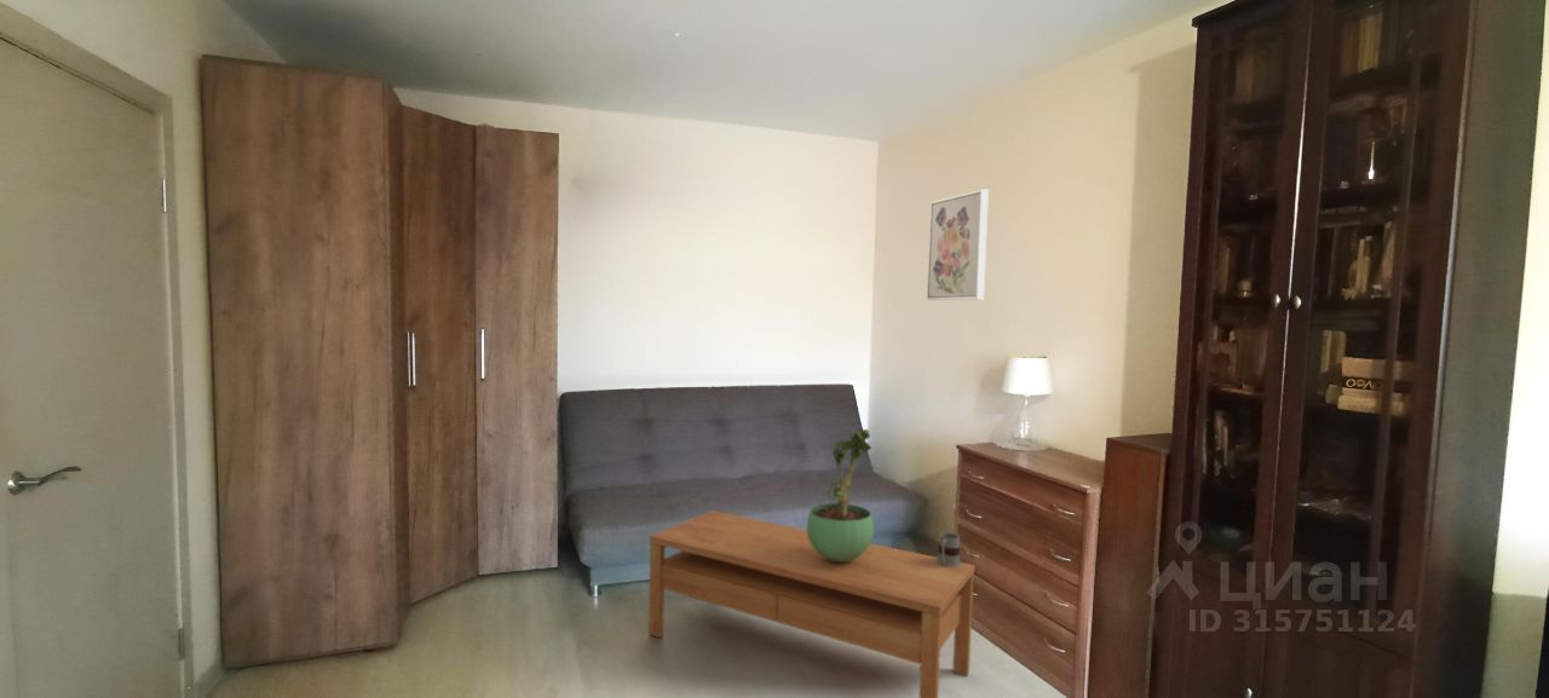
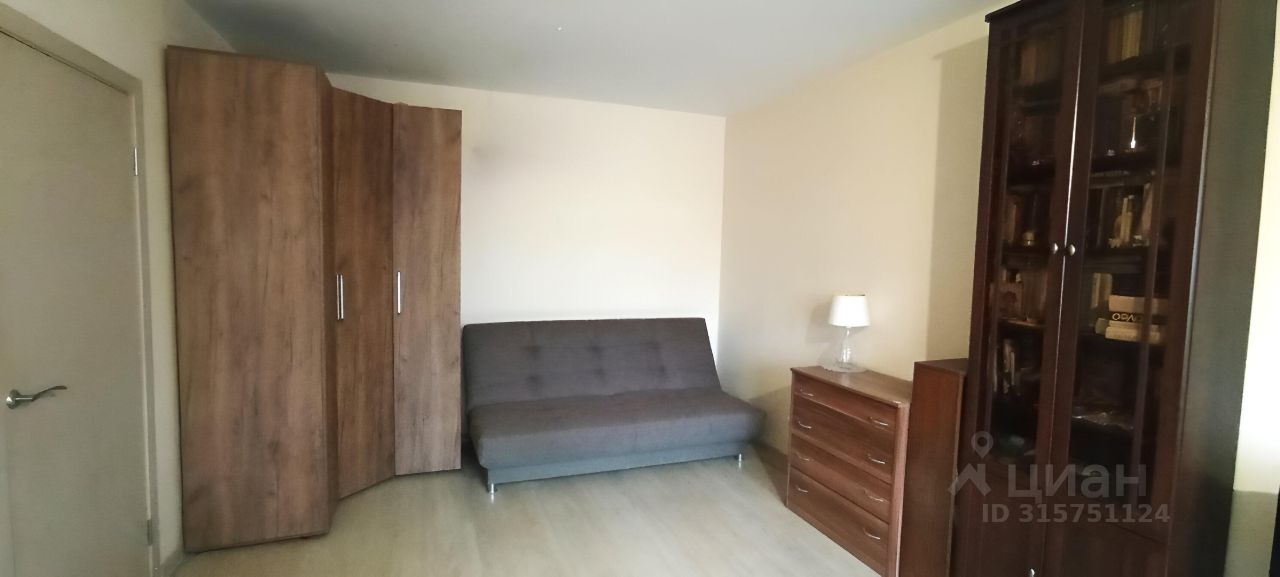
- mug (948, 549)
- coffee table (802, 601)
- potted plant (842, 492)
- wall art (955, 248)
